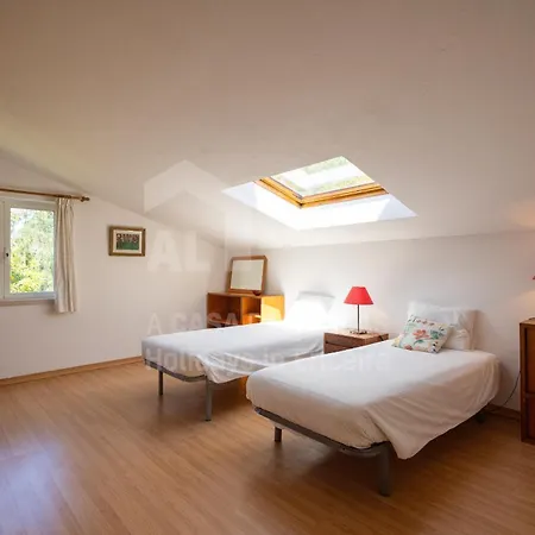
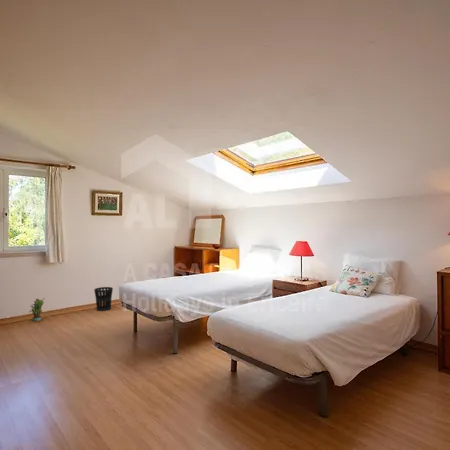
+ wastebasket (103, 298)
+ potted plant (36, 308)
